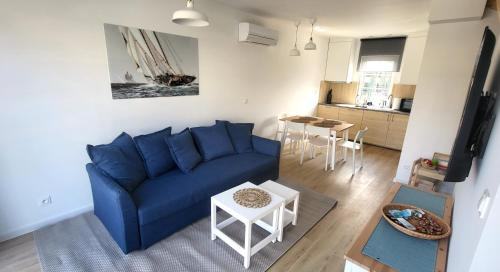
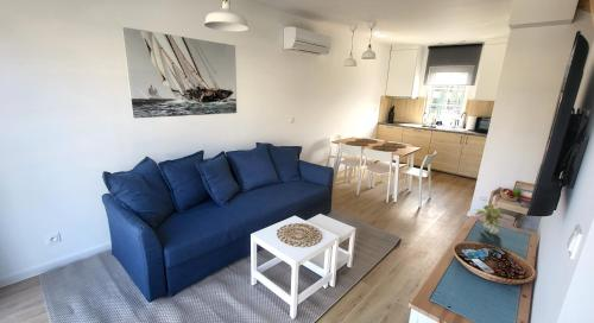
+ plant (489, 214)
